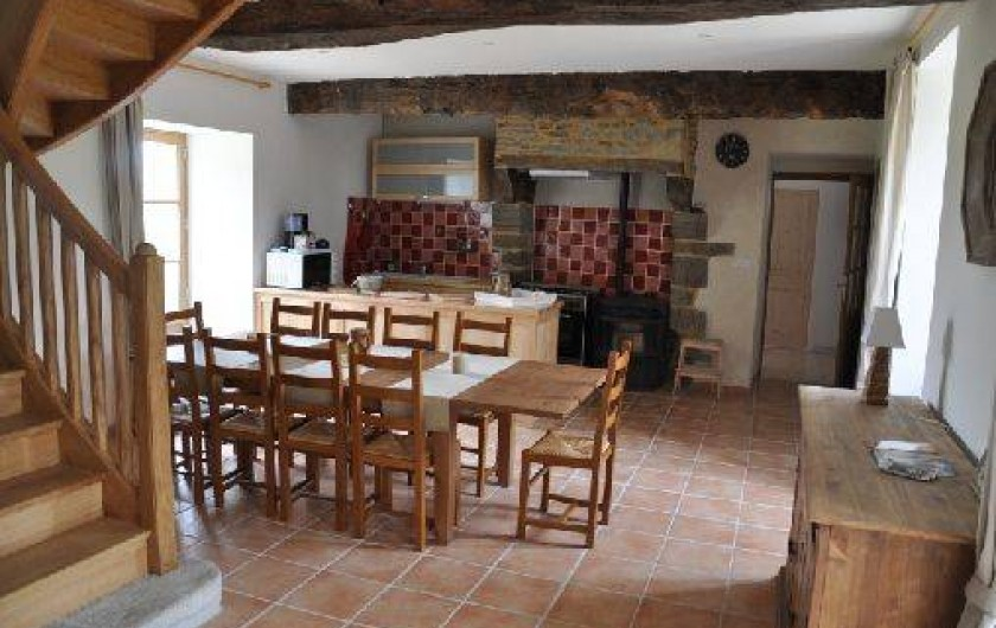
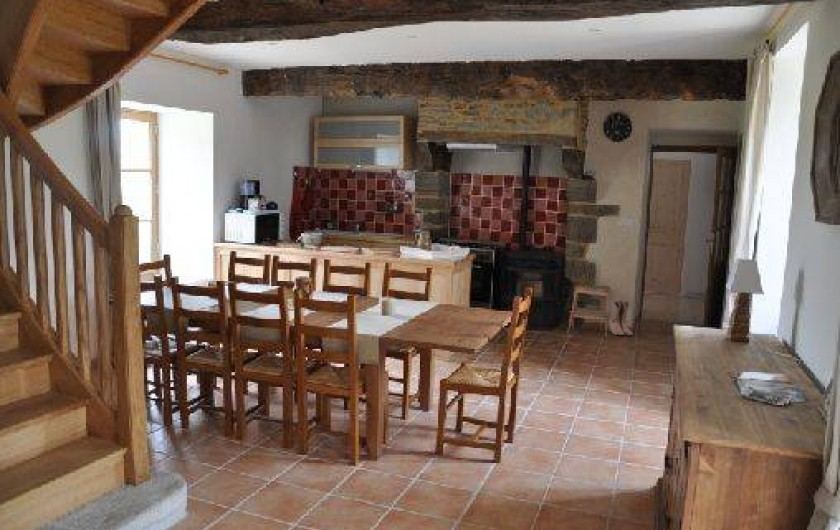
+ boots (621, 316)
